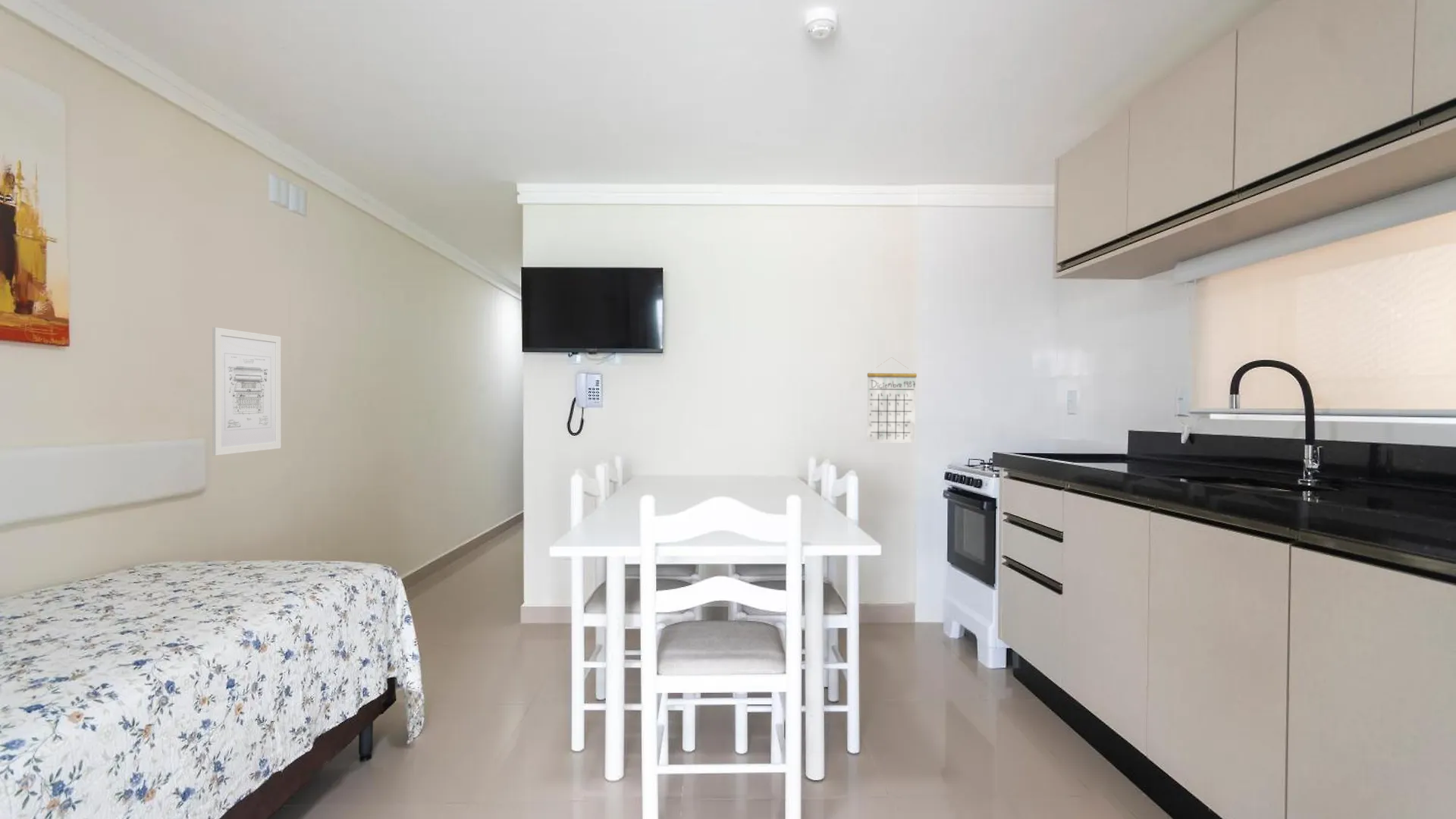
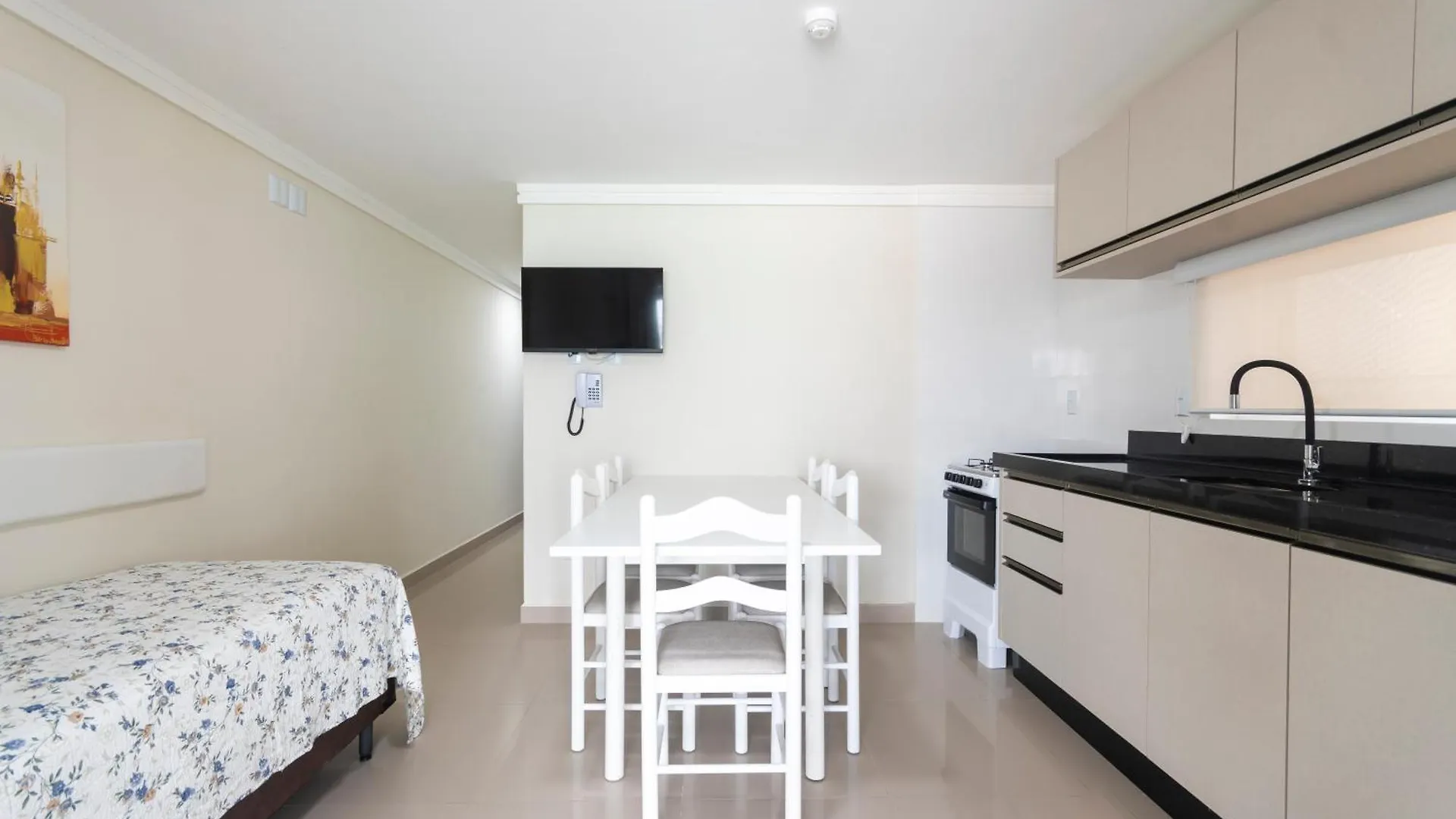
- wall art (249, 391)
- calendar (891, 400)
